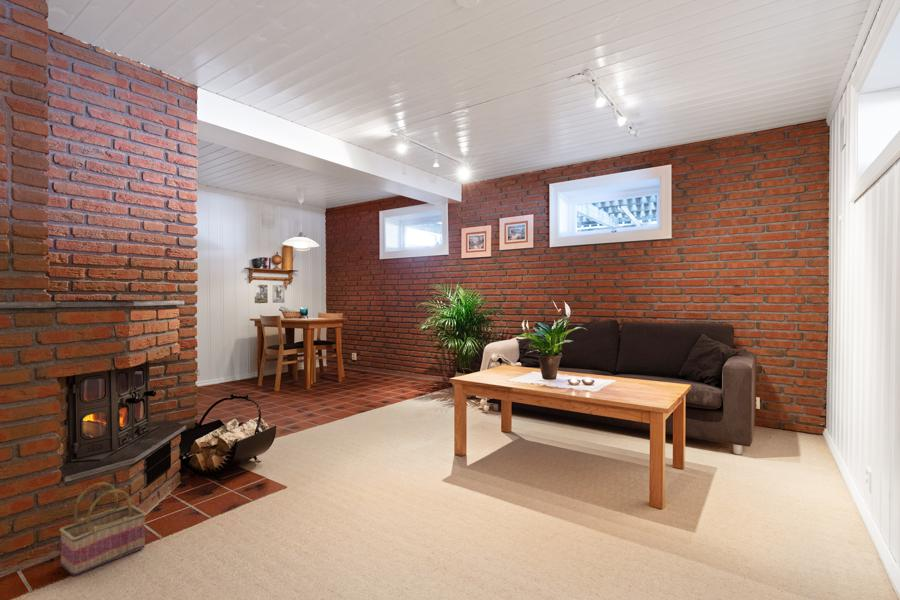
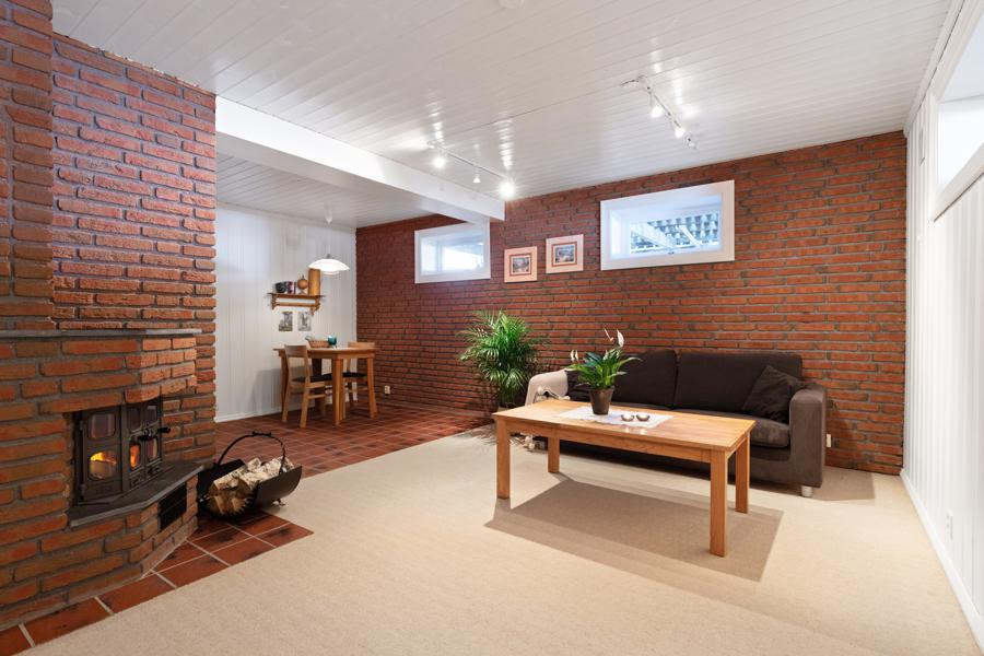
- basket (104, 521)
